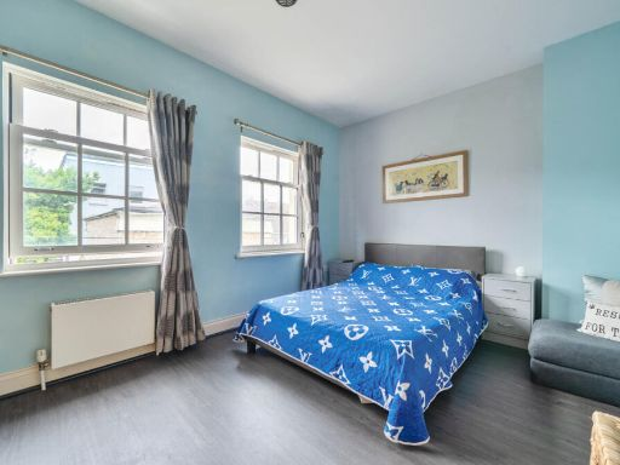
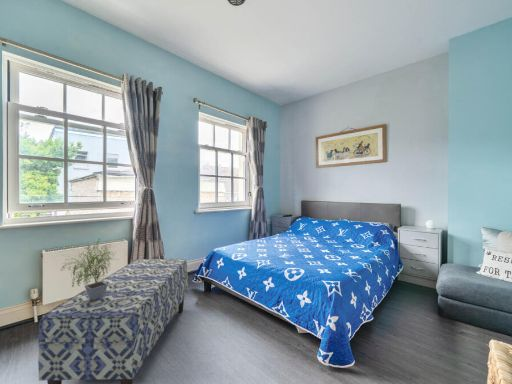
+ potted plant (91, 268)
+ bench (135, 311)
